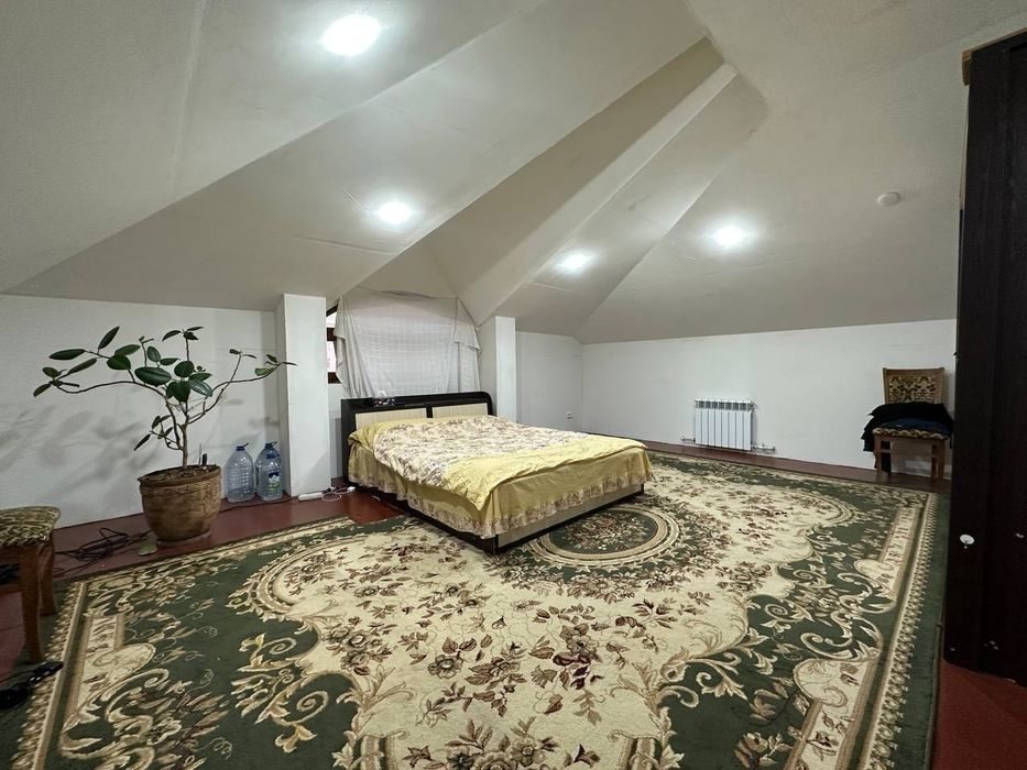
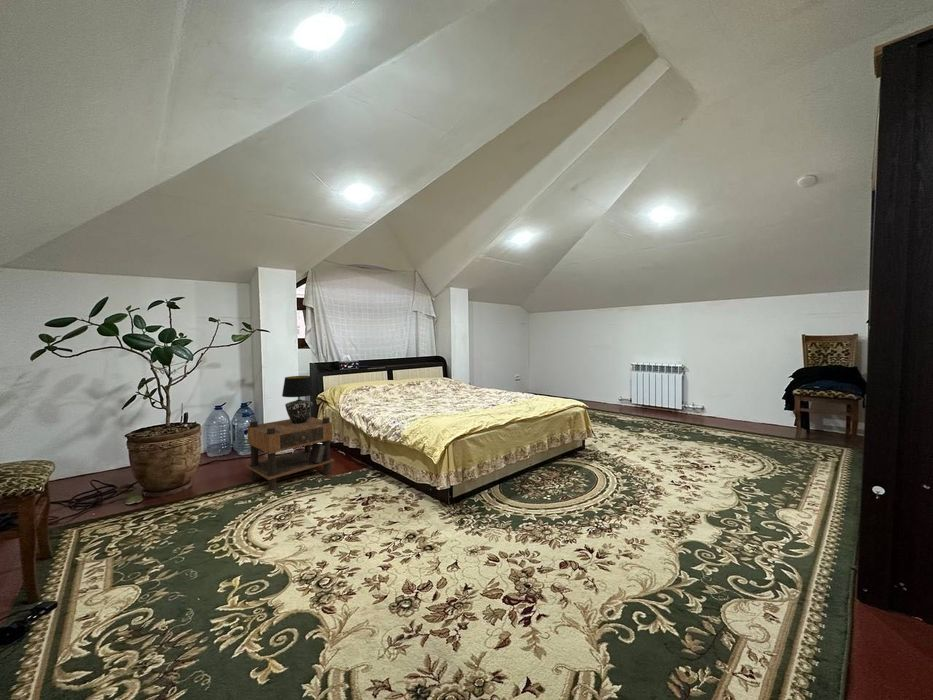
+ nightstand (290, 447)
+ table lamp (298, 399)
